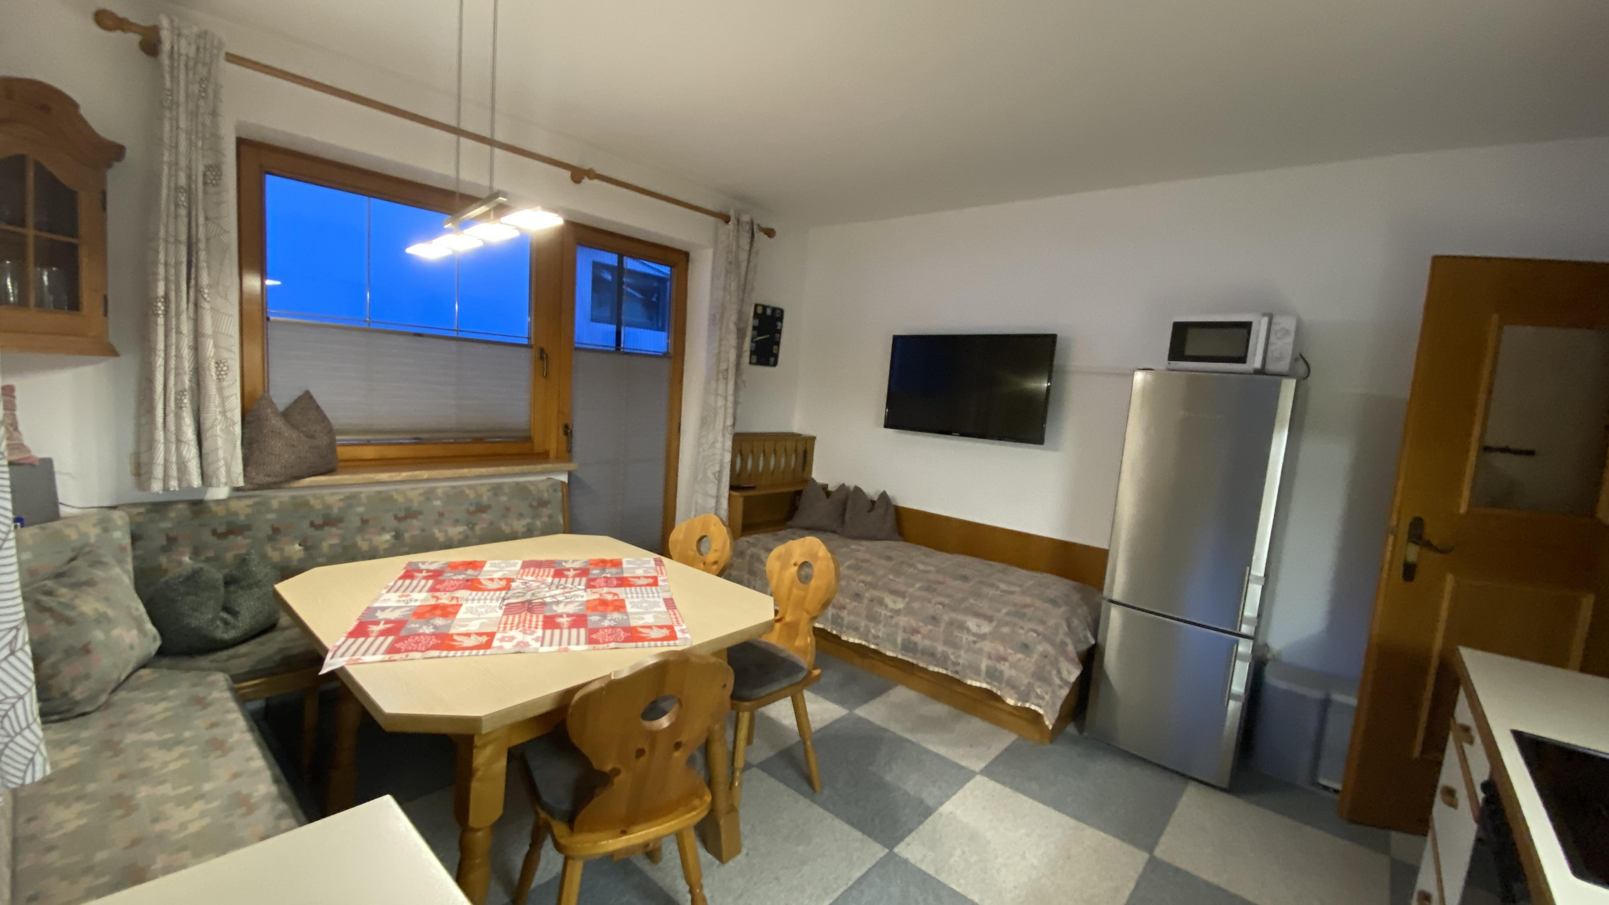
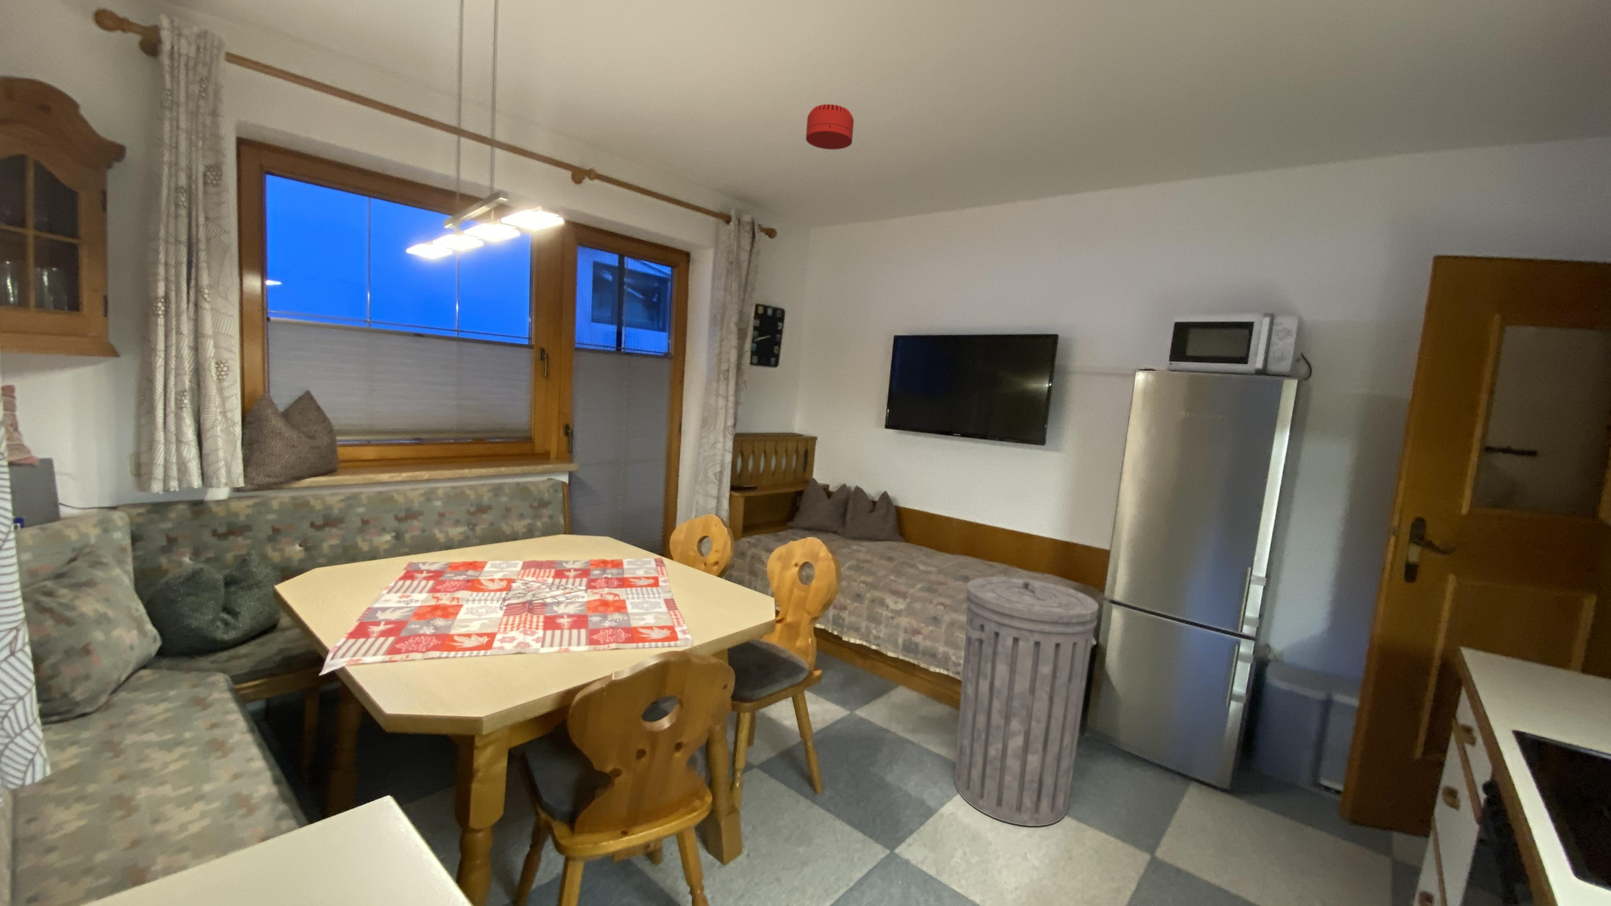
+ smoke detector (830, 126)
+ trash can (1020, 688)
